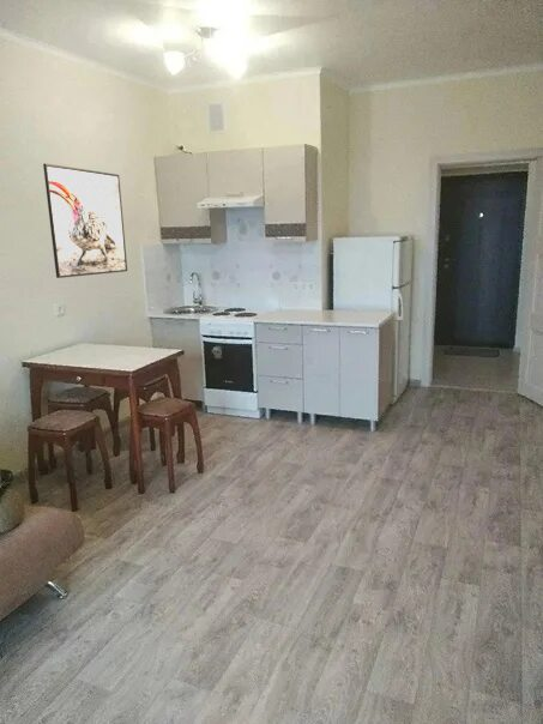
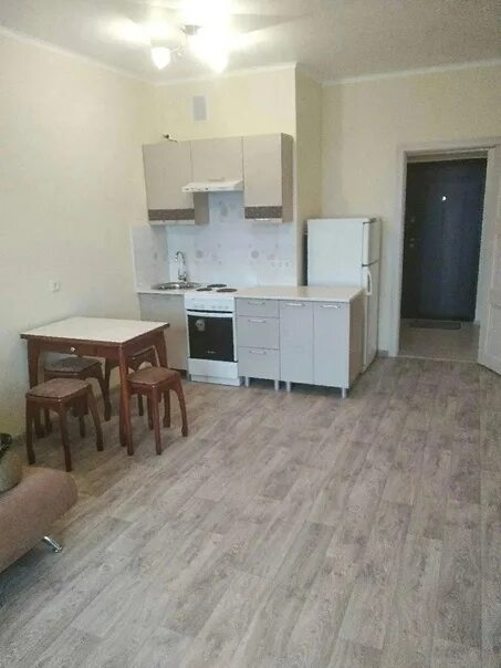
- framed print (89, 223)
